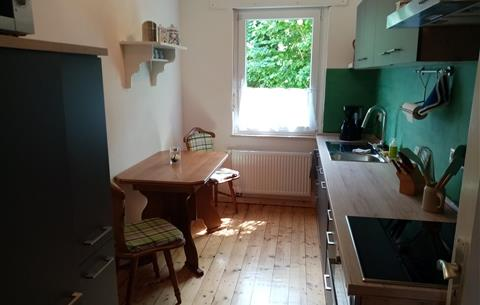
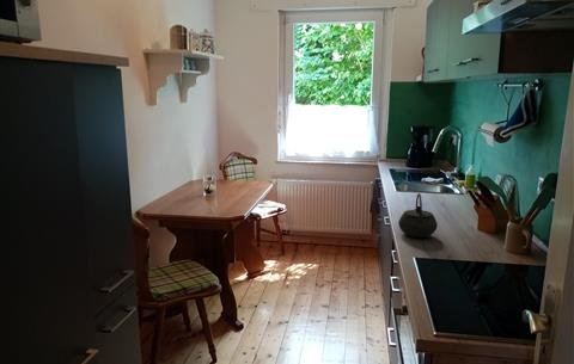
+ kettle (417, 214)
